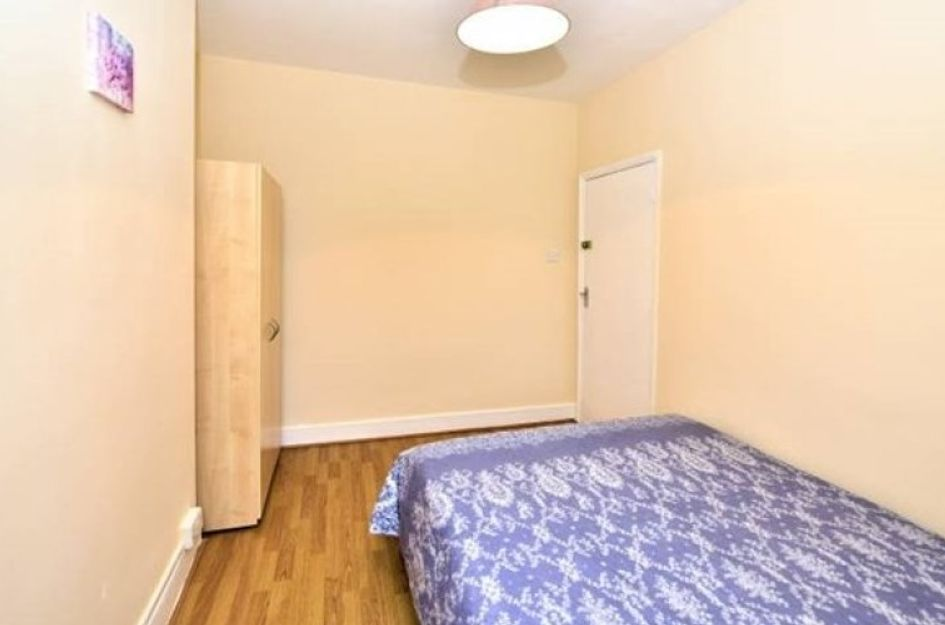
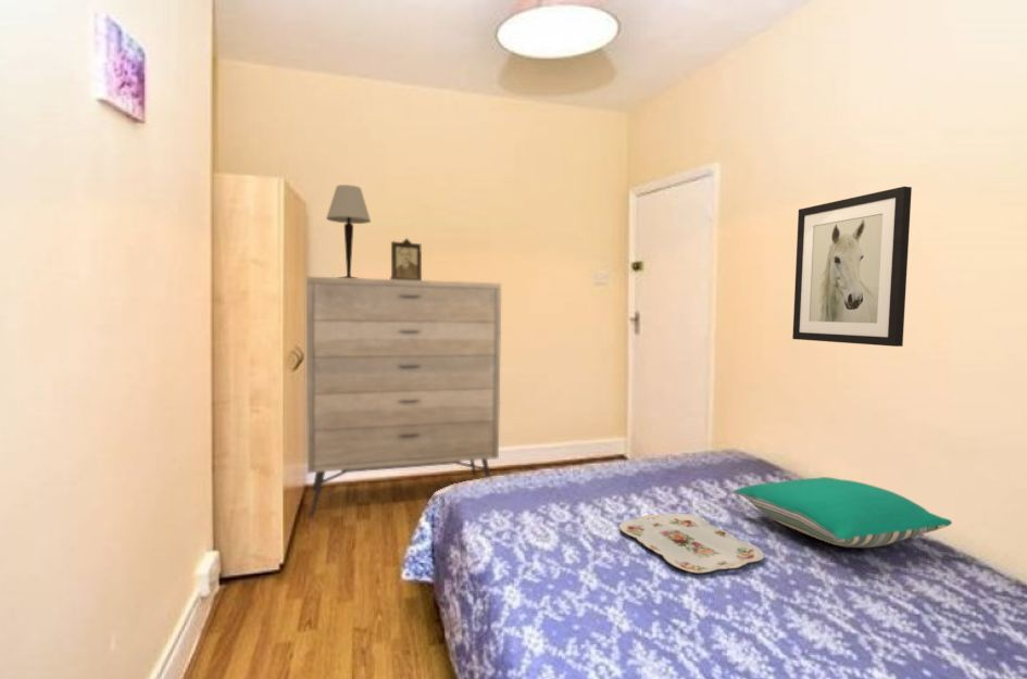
+ table lamp (348, 234)
+ wall art (846, 271)
+ pillow (832, 506)
+ serving tray (687, 540)
+ dresser (403, 389)
+ photo frame (403, 260)
